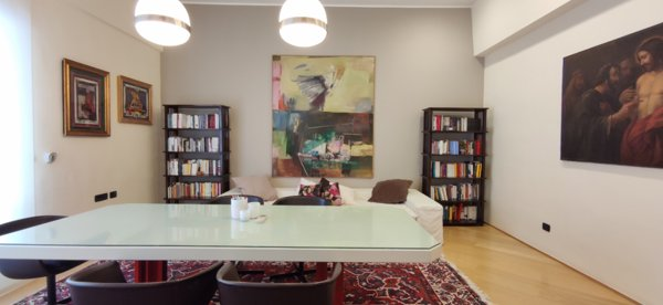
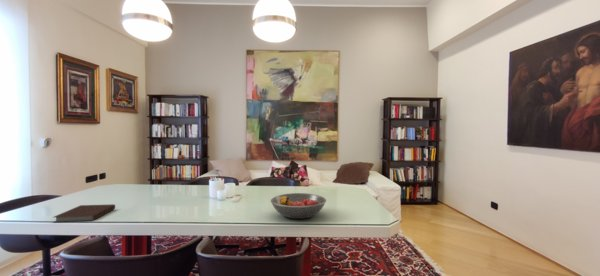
+ notebook (86, 212)
+ fruit bowl (298, 205)
